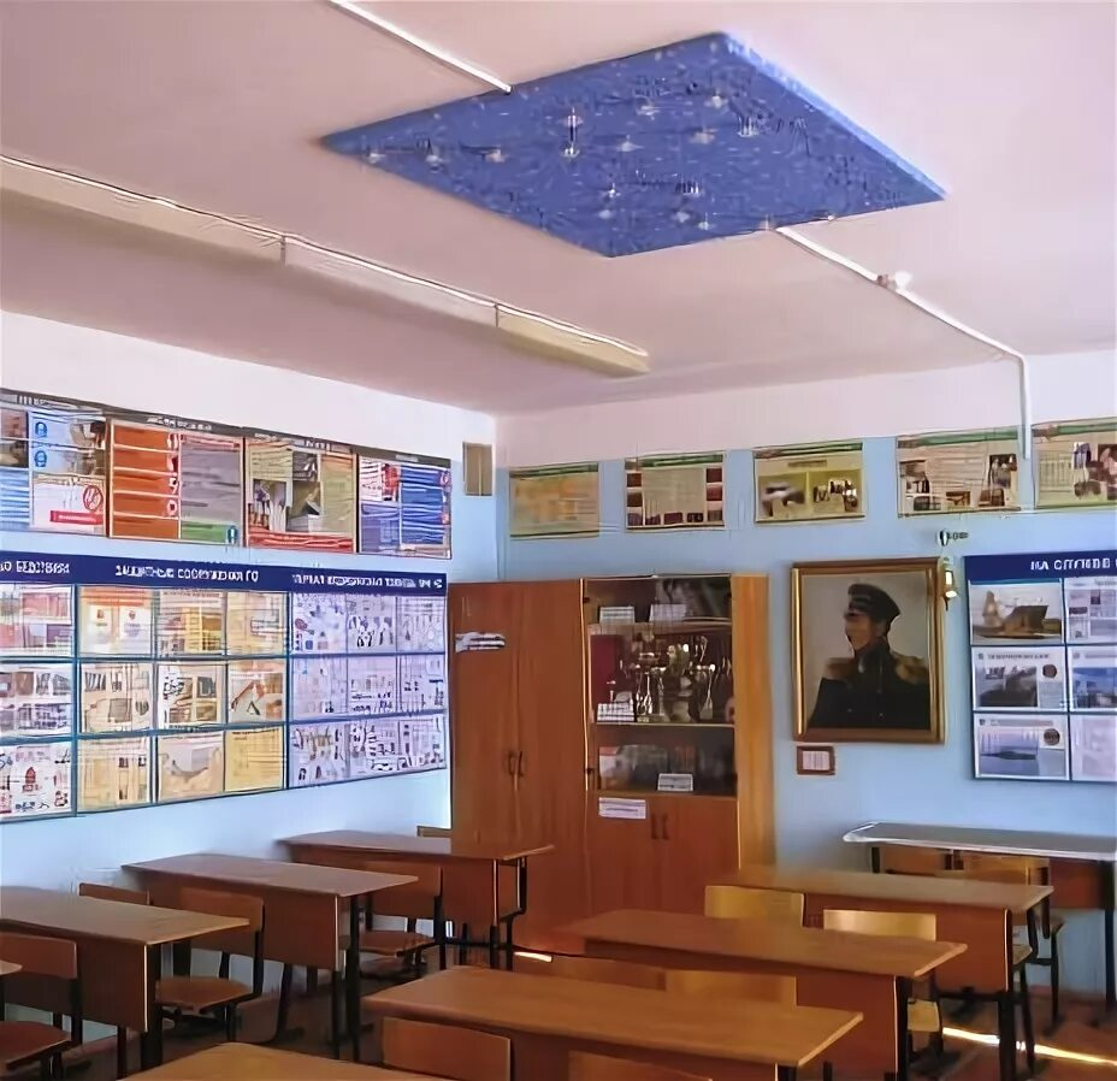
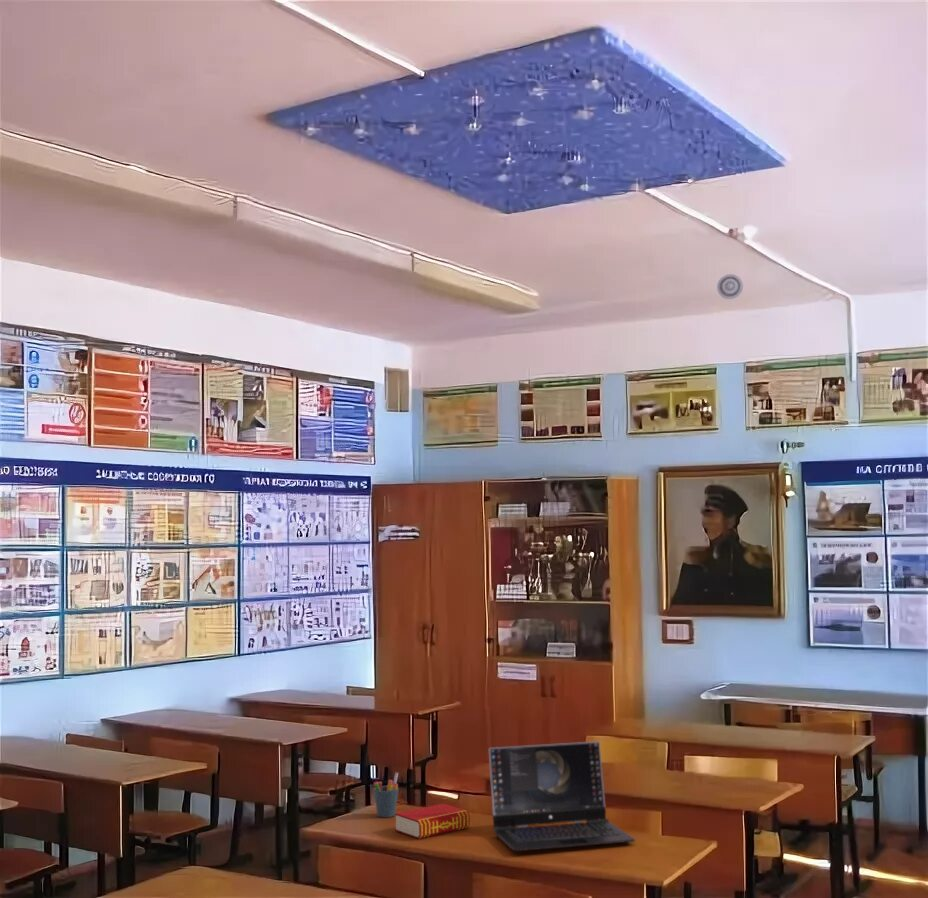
+ pen holder (386, 794)
+ laptop (559, 795)
+ book (432, 820)
+ smoke detector (730, 286)
